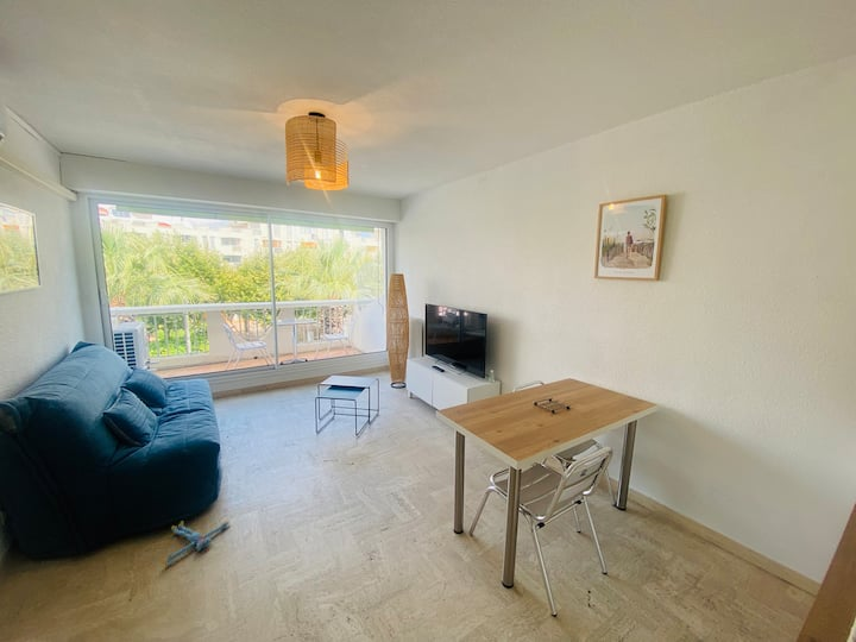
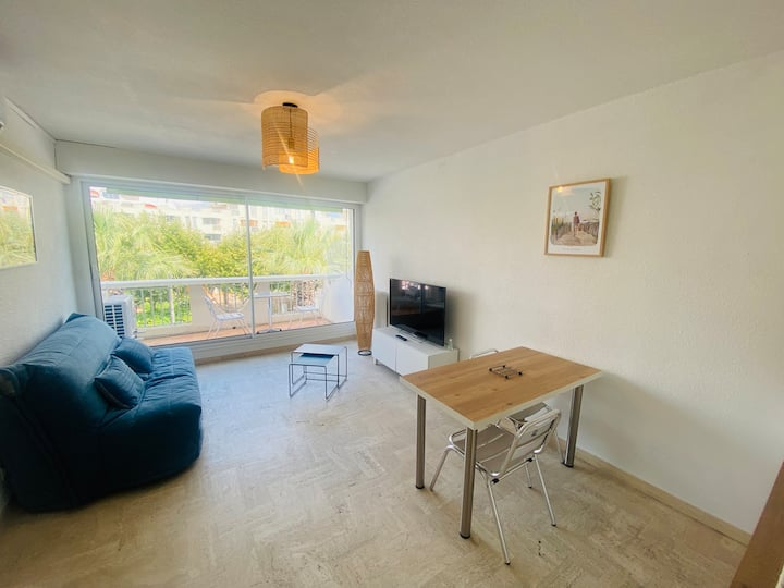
- plush toy (190, 535)
